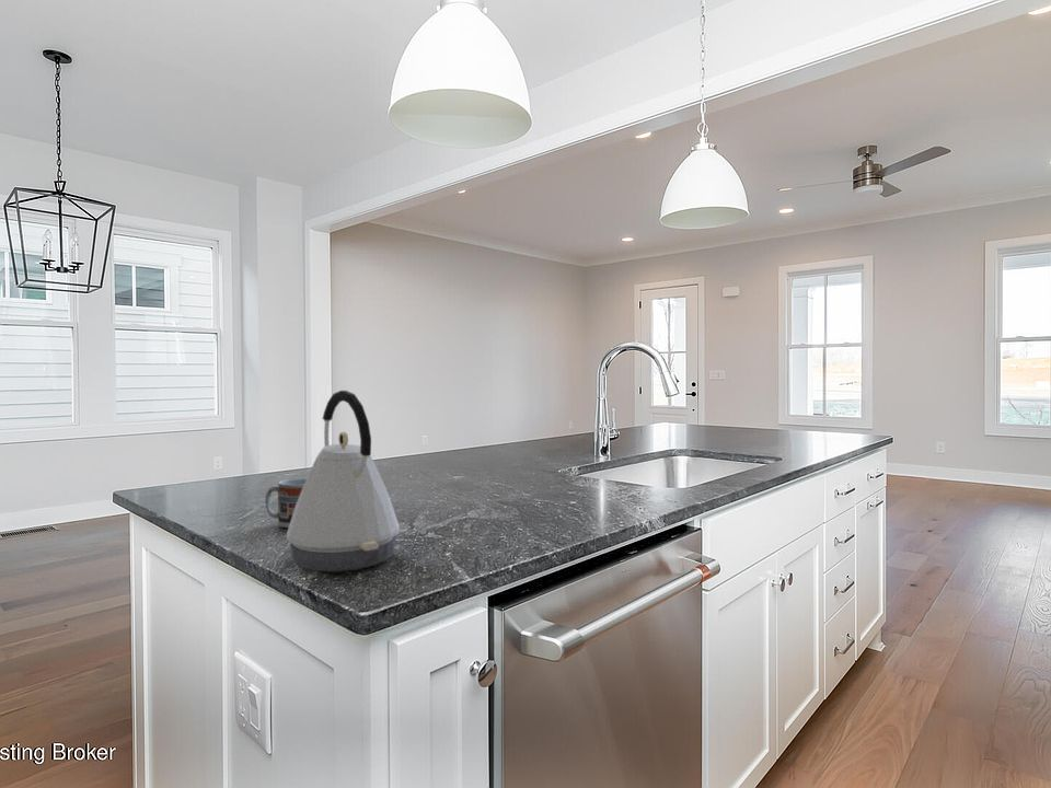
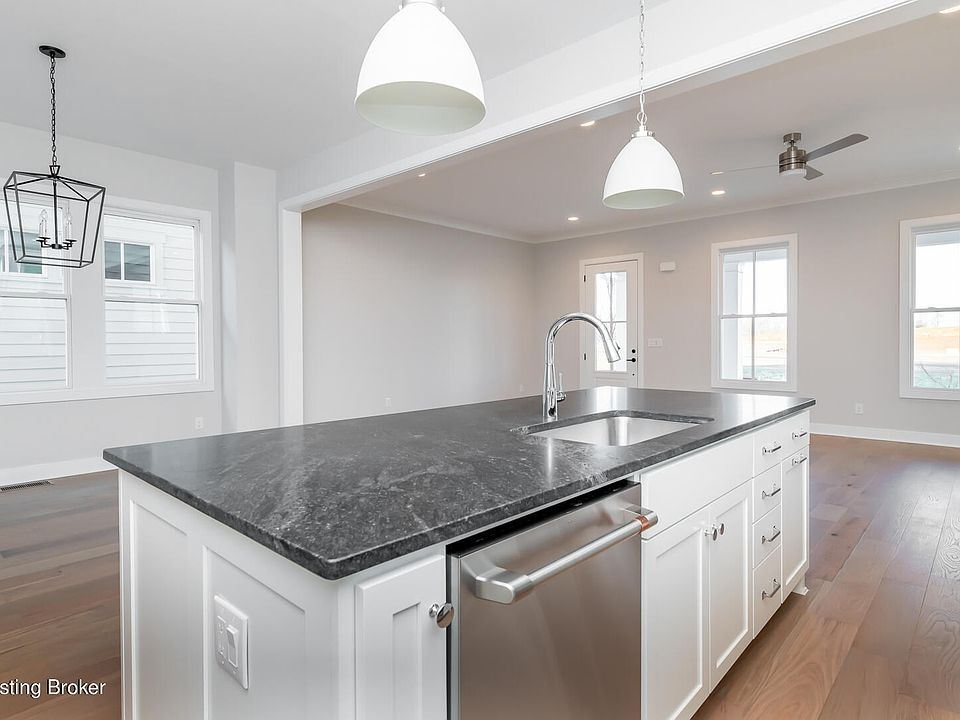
- cup (291, 502)
- kettle (342, 475)
